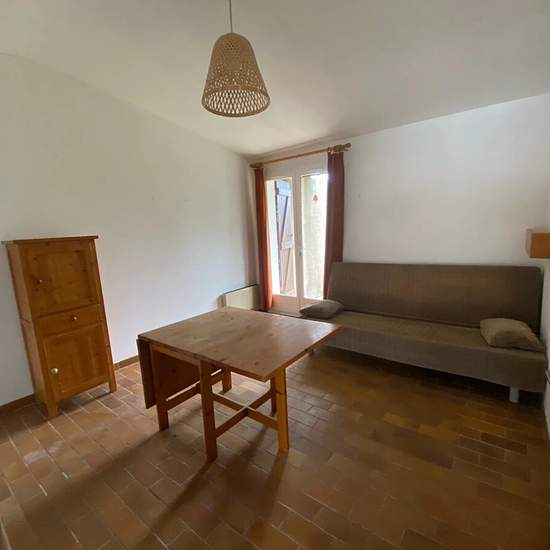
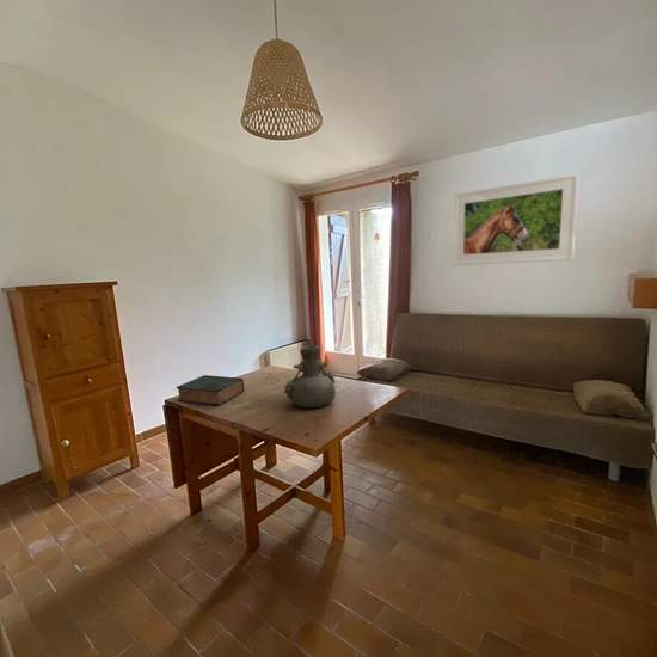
+ book (210, 388)
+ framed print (509, 225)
+ vase (312, 374)
